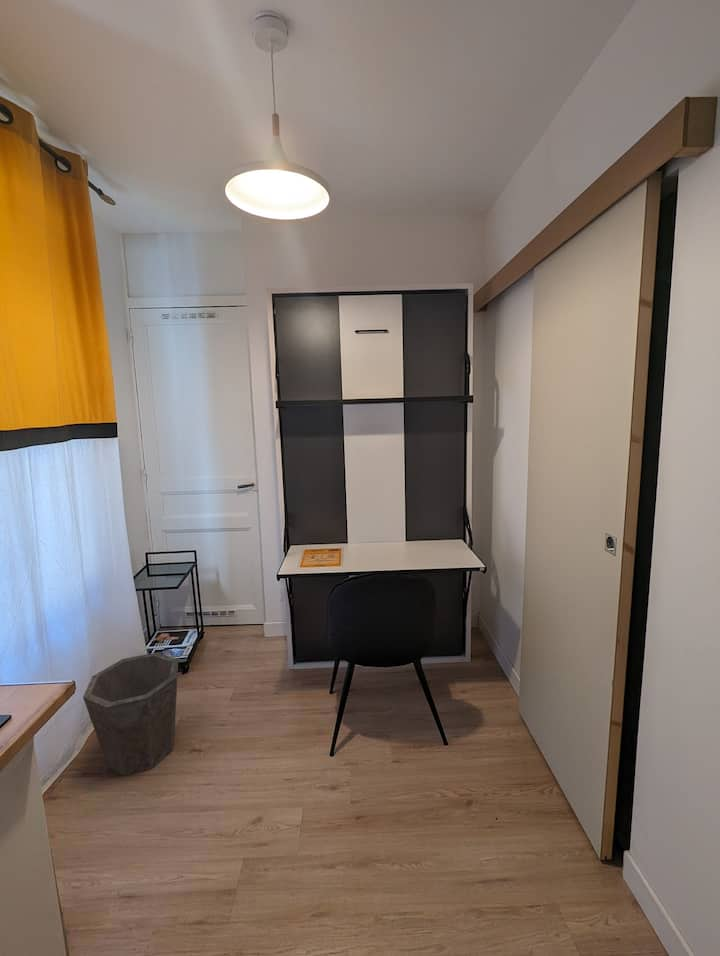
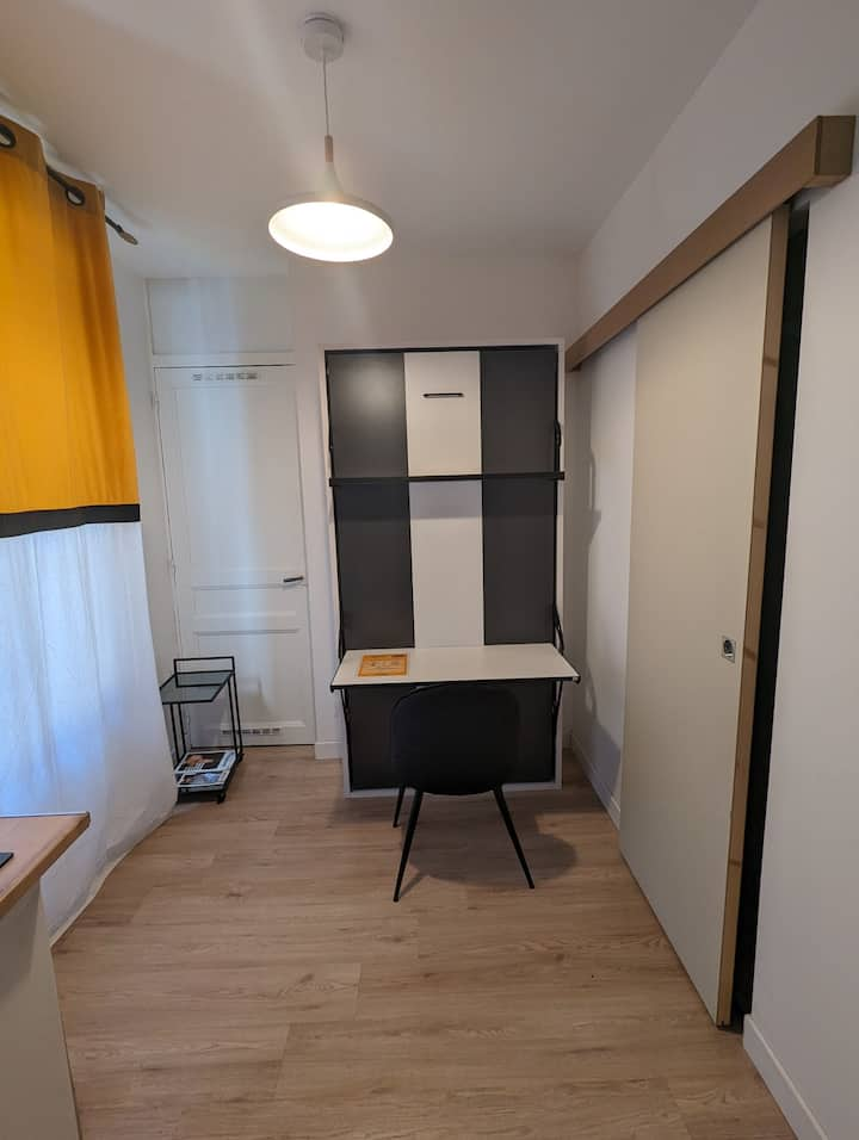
- waste bin (138, 714)
